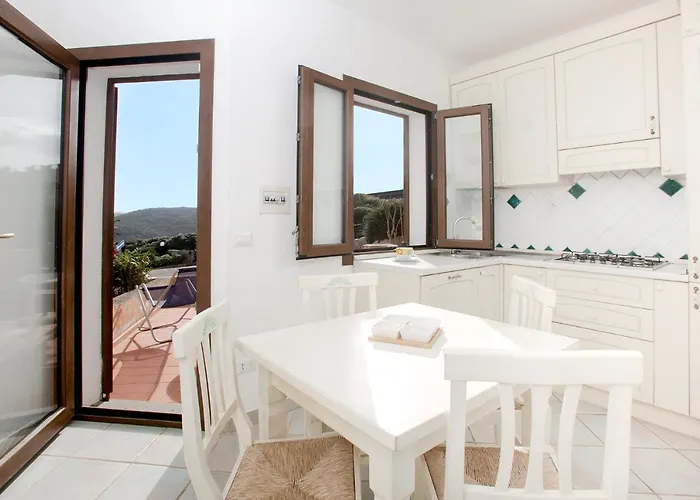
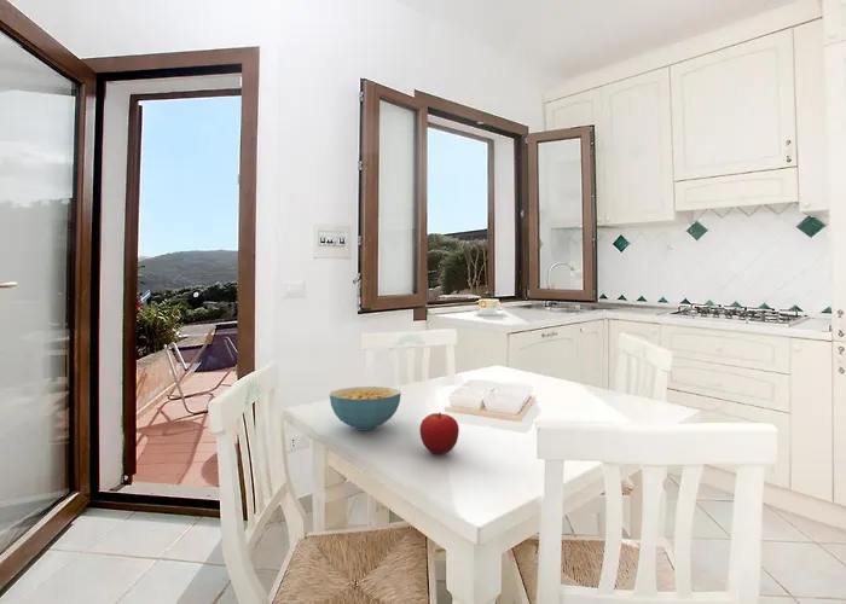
+ cereal bowl (365, 410)
+ fruit (439, 431)
